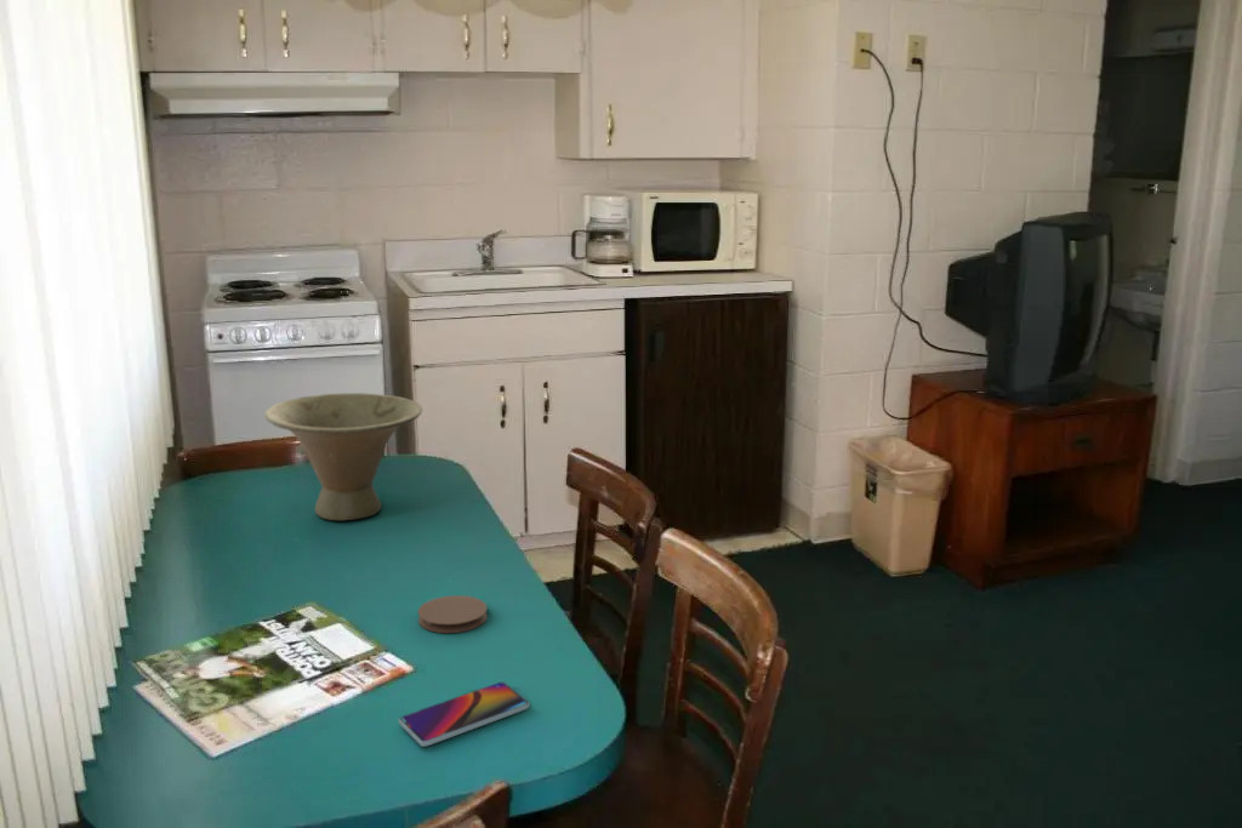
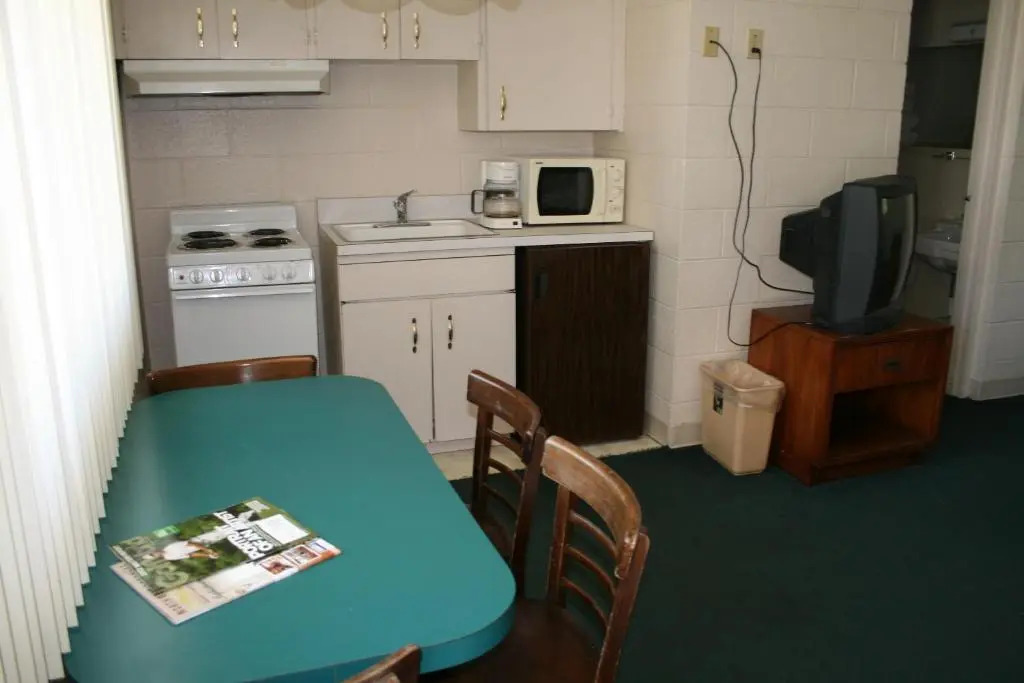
- smartphone (465, 712)
- bowl (347, 459)
- coaster (452, 613)
